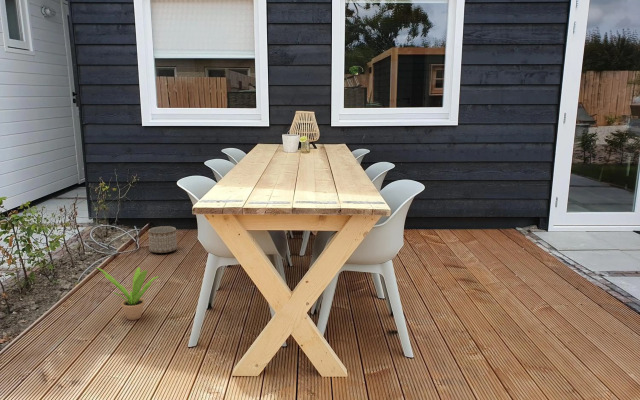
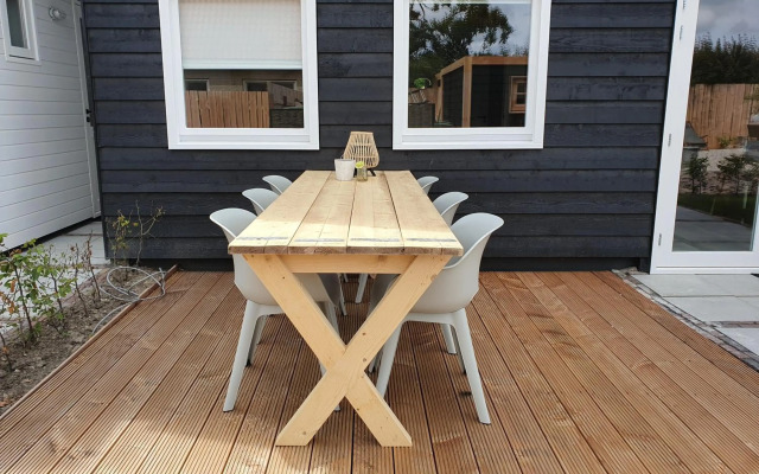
- planter (162, 240)
- potted plant (131, 291)
